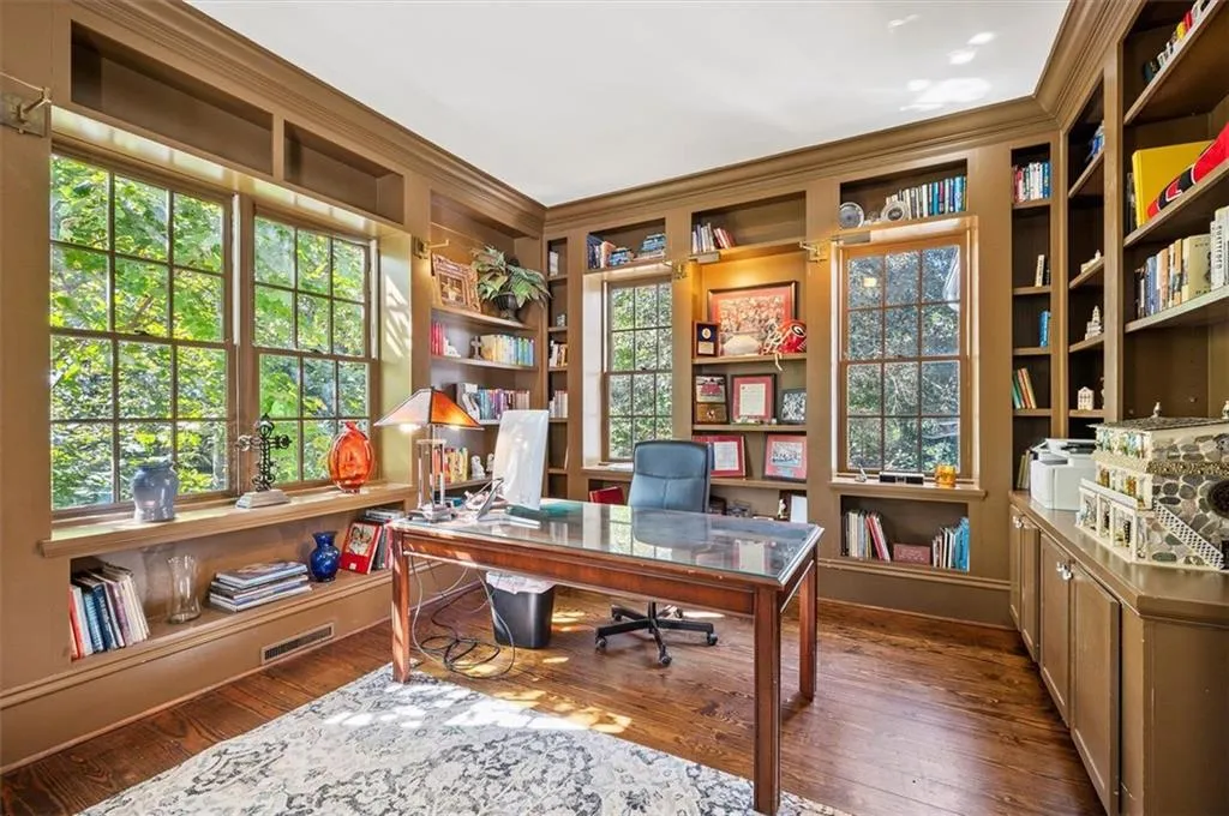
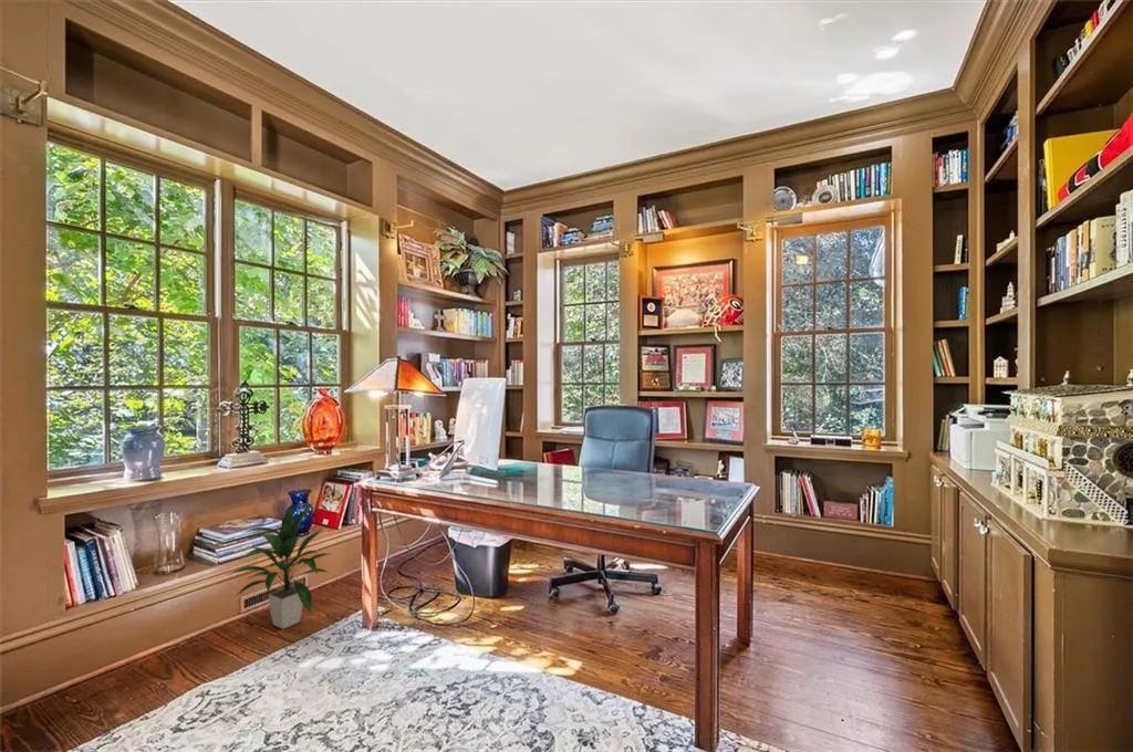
+ indoor plant (285, 566)
